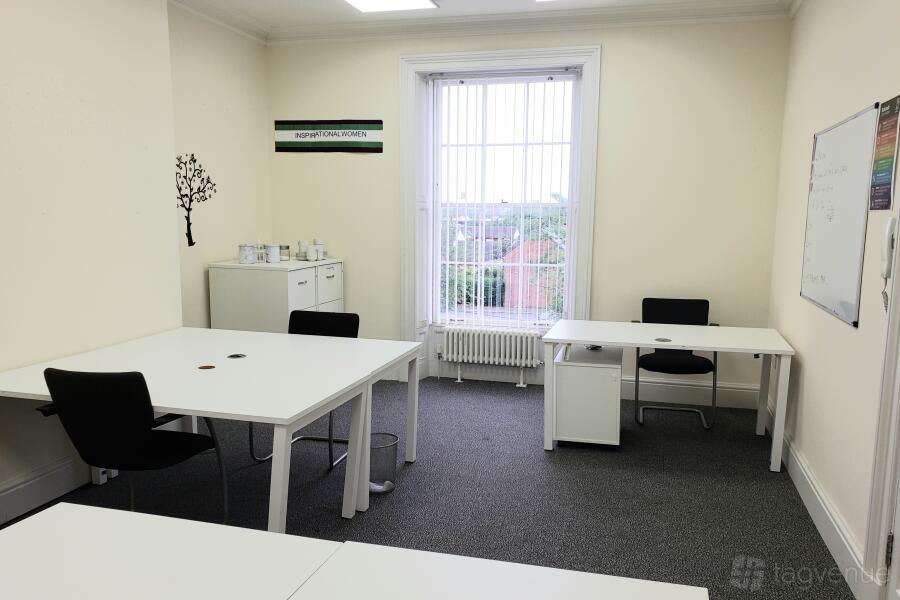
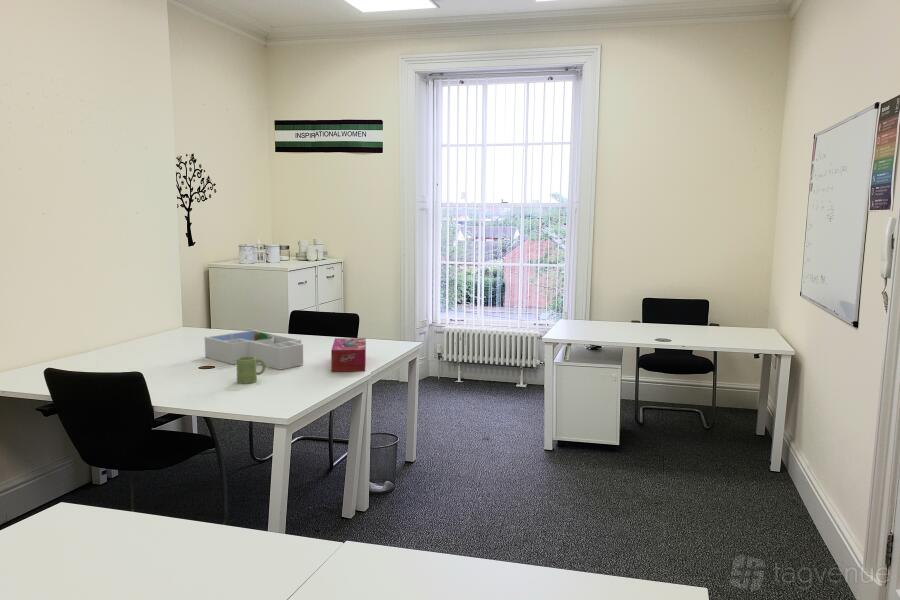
+ desk organizer (258, 349)
+ tissue box (349, 354)
+ mug (251, 369)
